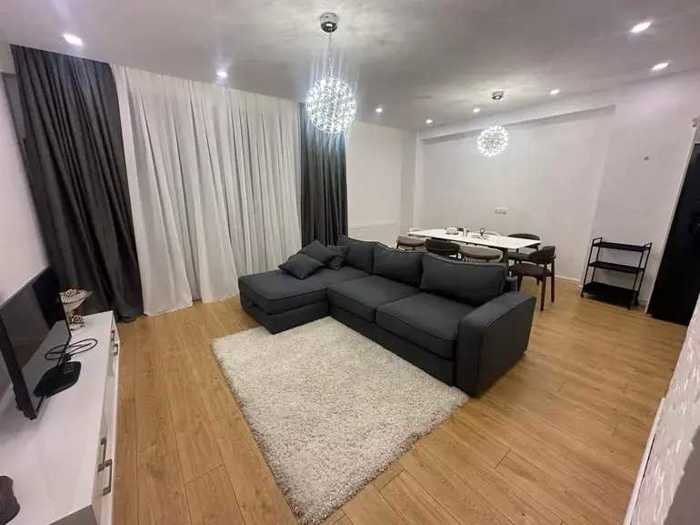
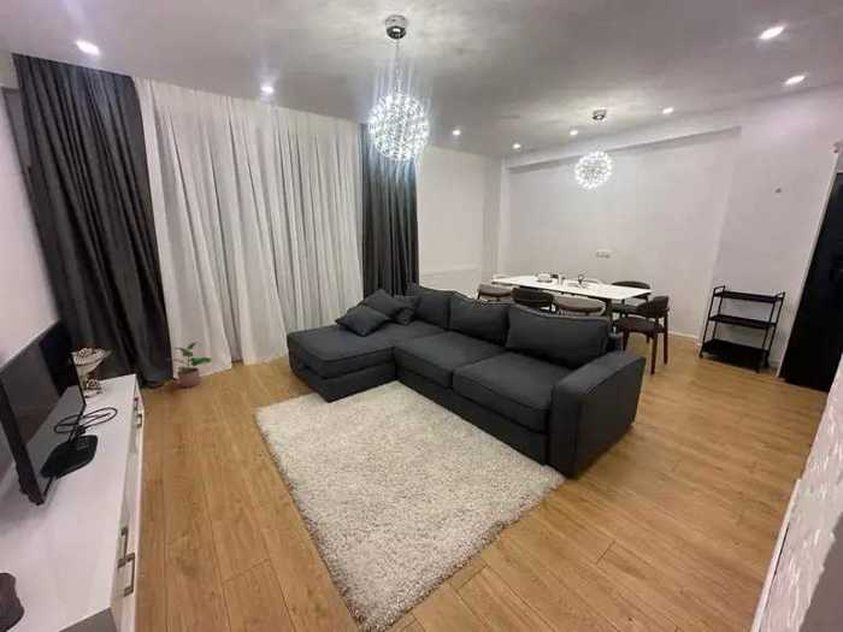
+ potted plant (187, 364)
